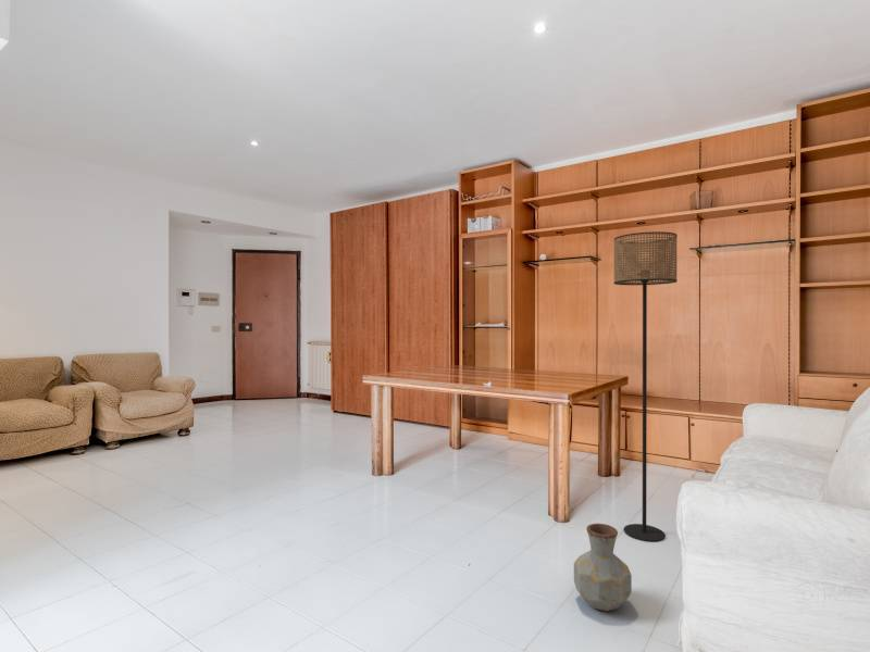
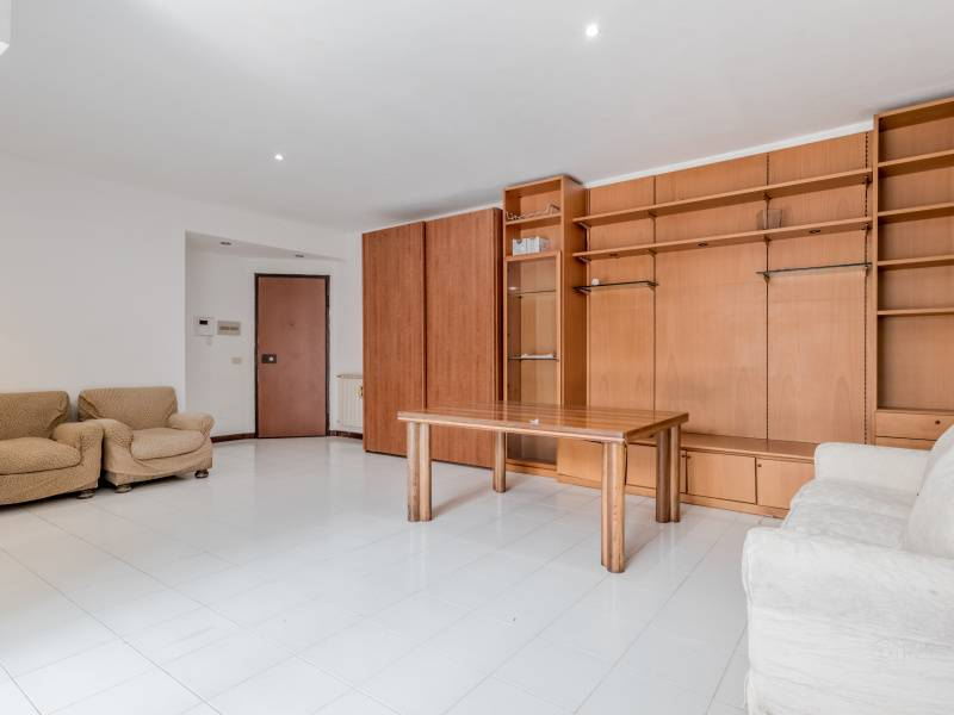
- floor lamp (644, 385)
- vase (601, 565)
